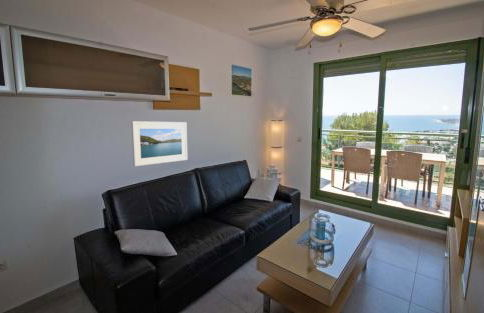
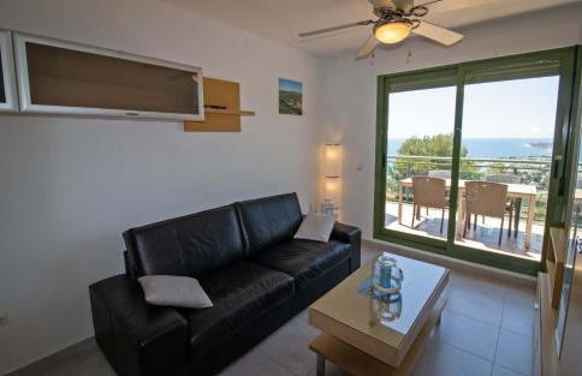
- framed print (162, 142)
